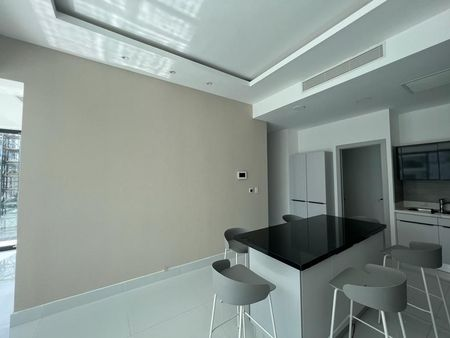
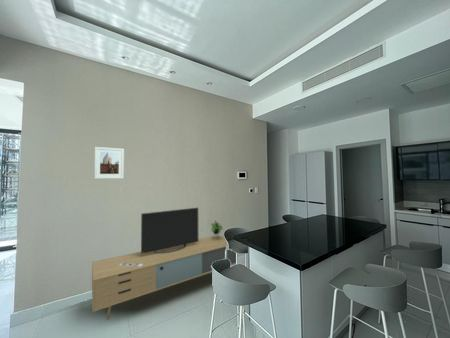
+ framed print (109, 163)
+ media console (172, 249)
